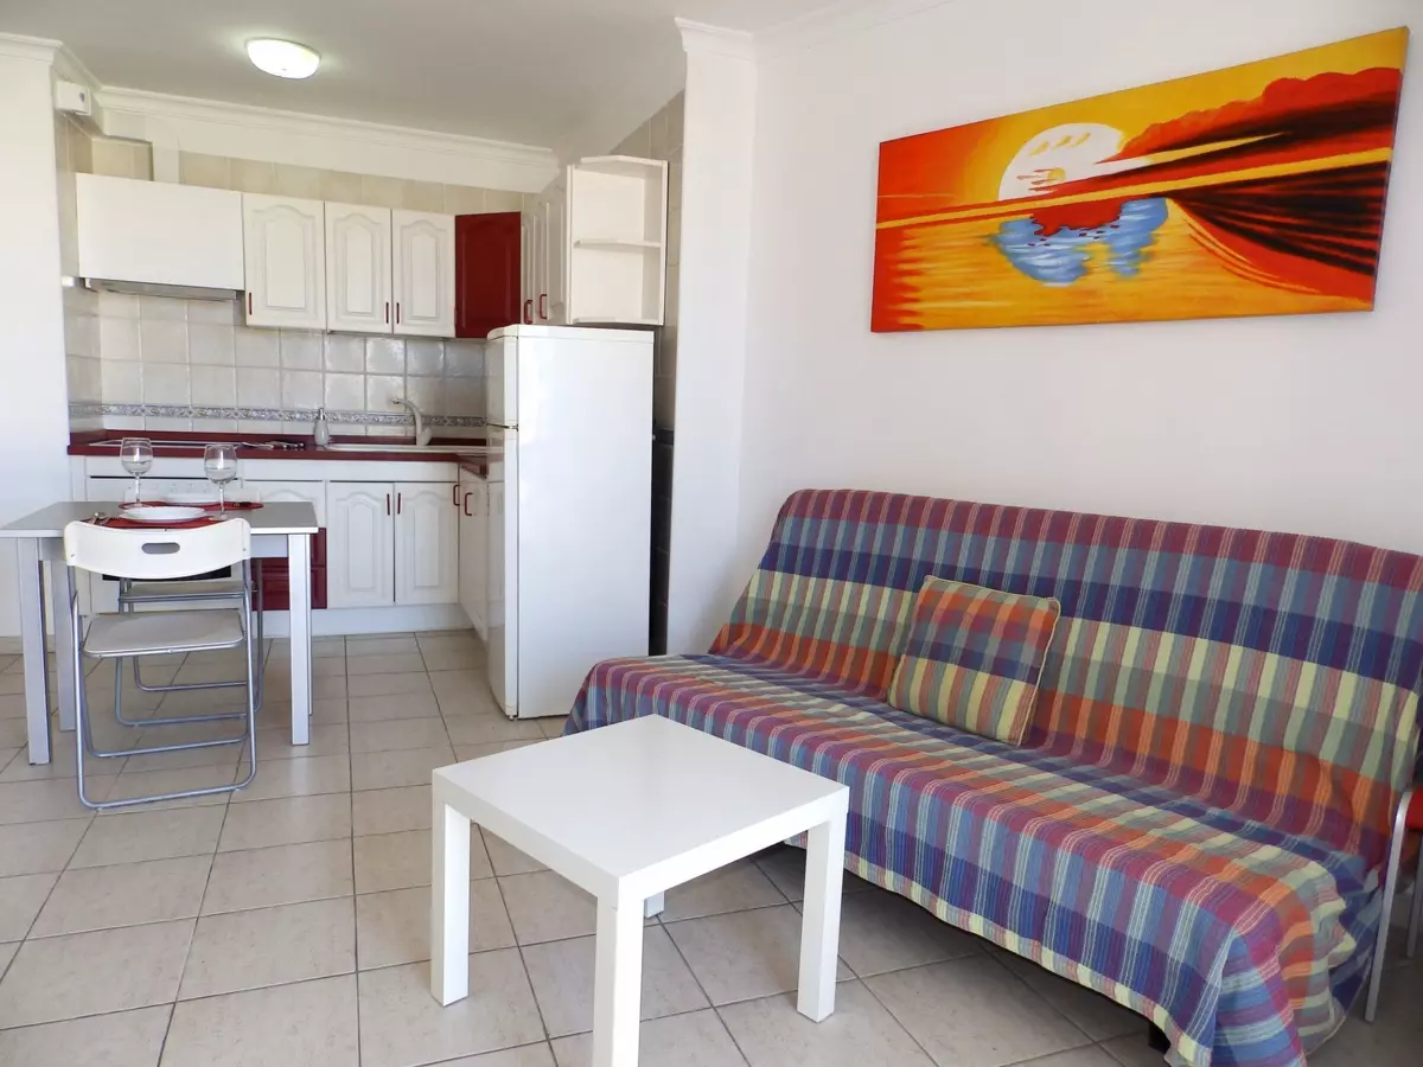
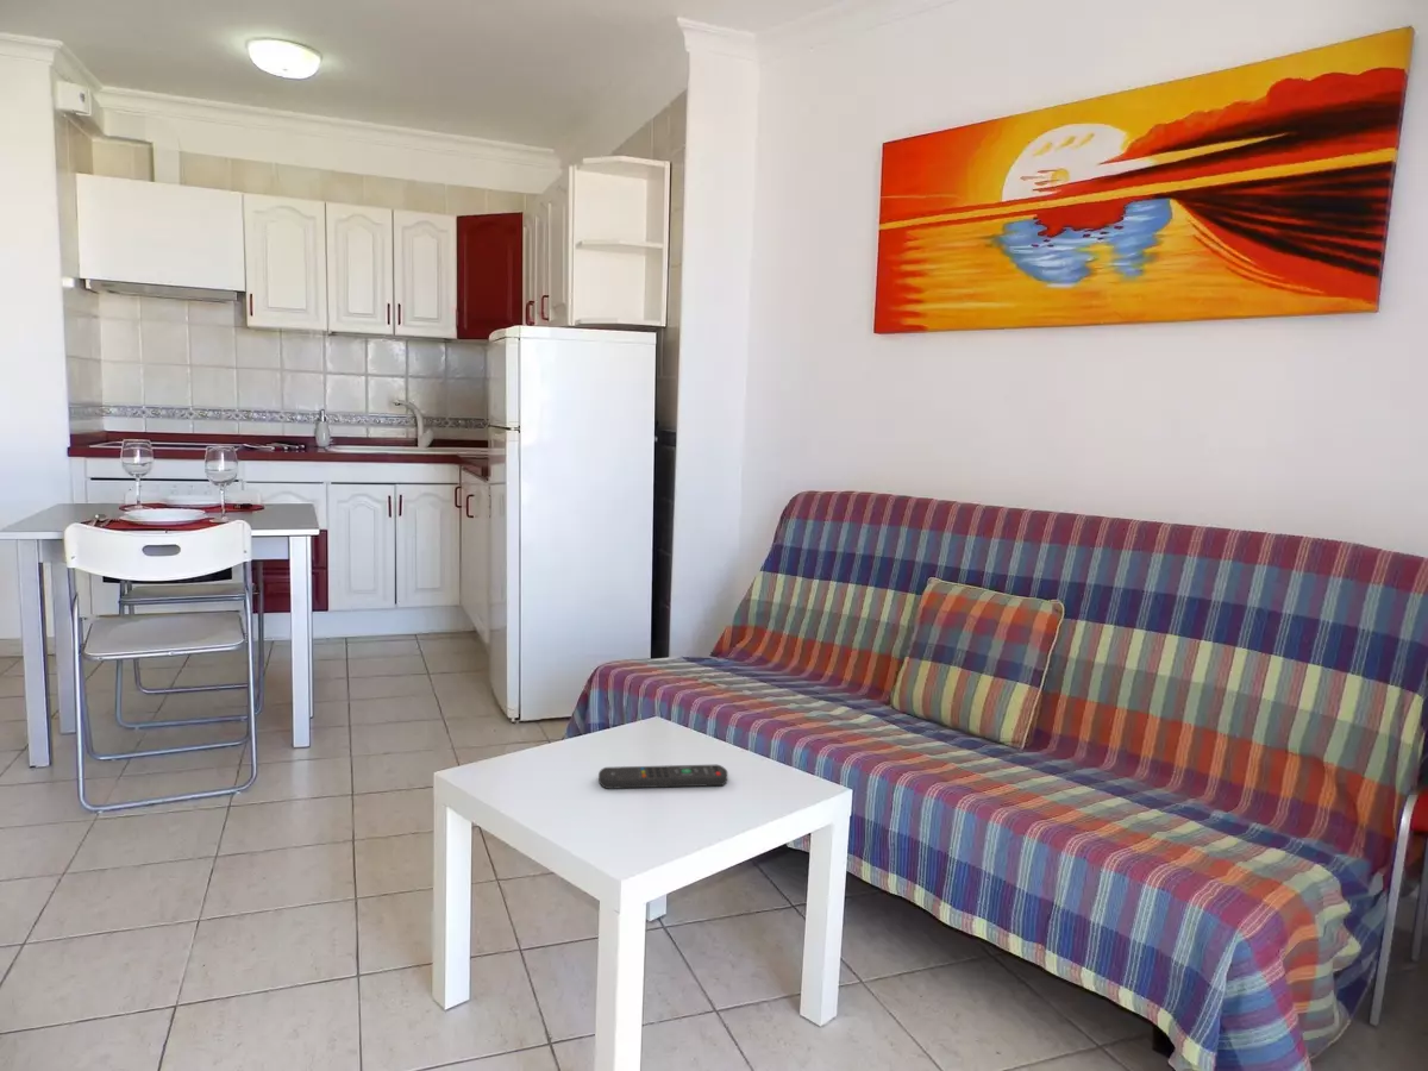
+ remote control (663, 775)
